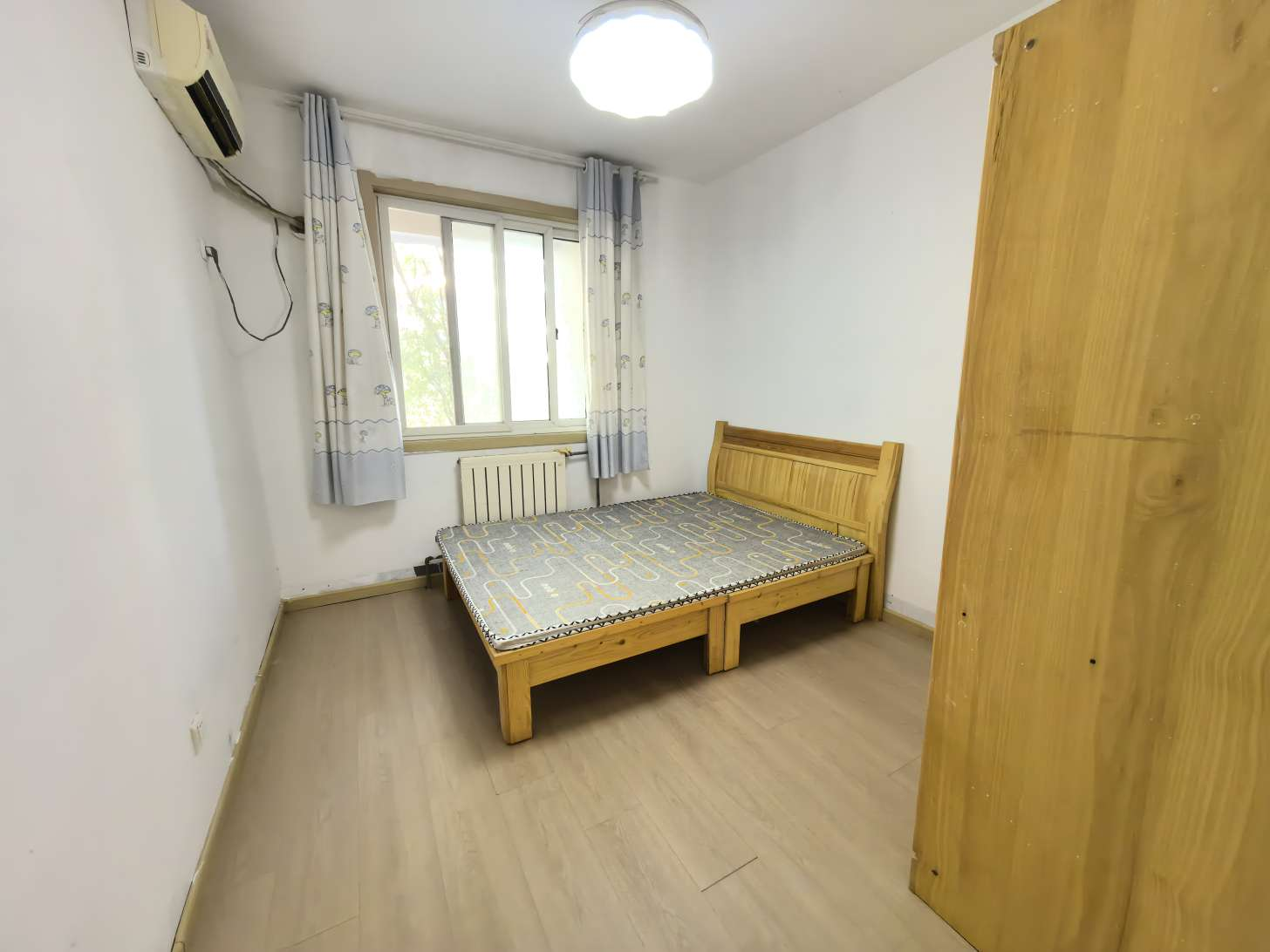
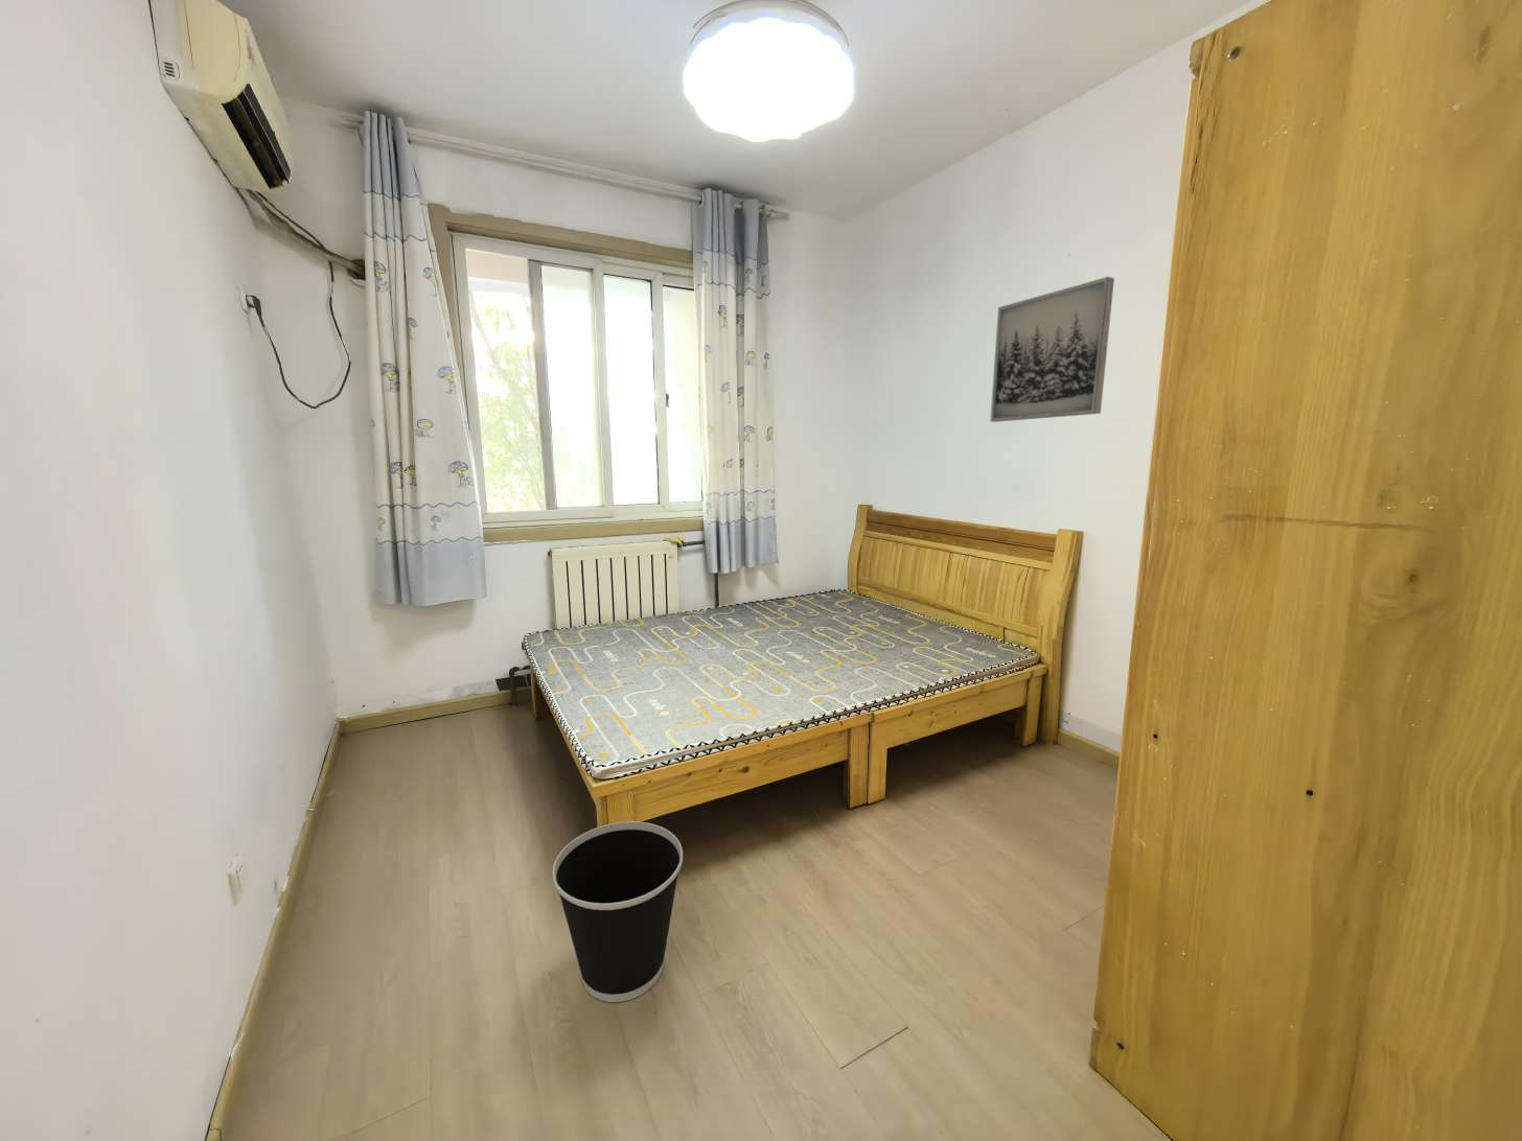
+ wall art (1045, 356)
+ wastebasket (621, 913)
